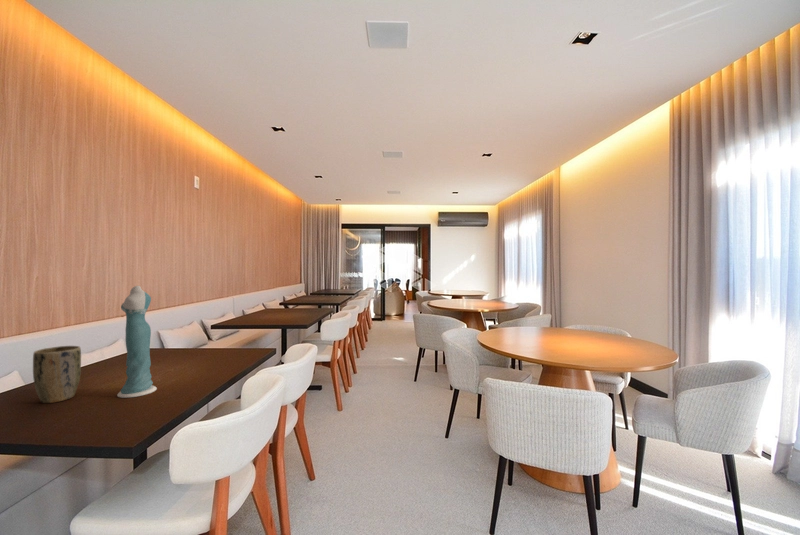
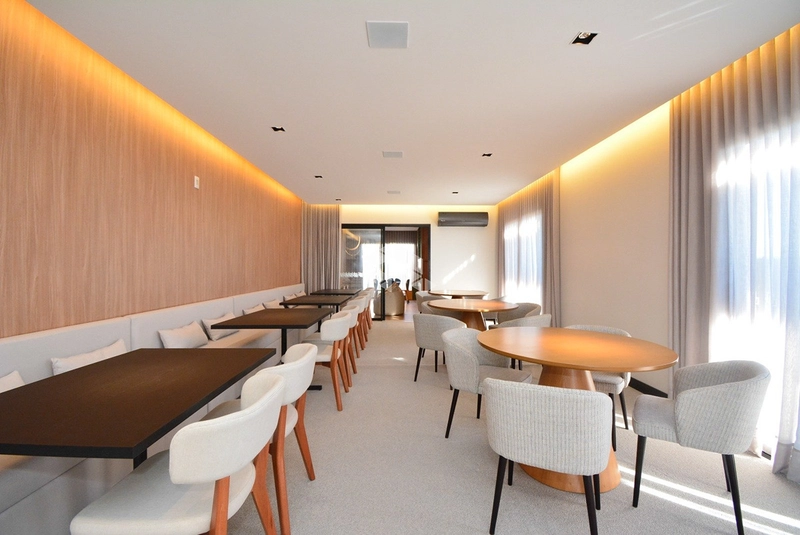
- dress (137, 338)
- plant pot (57, 373)
